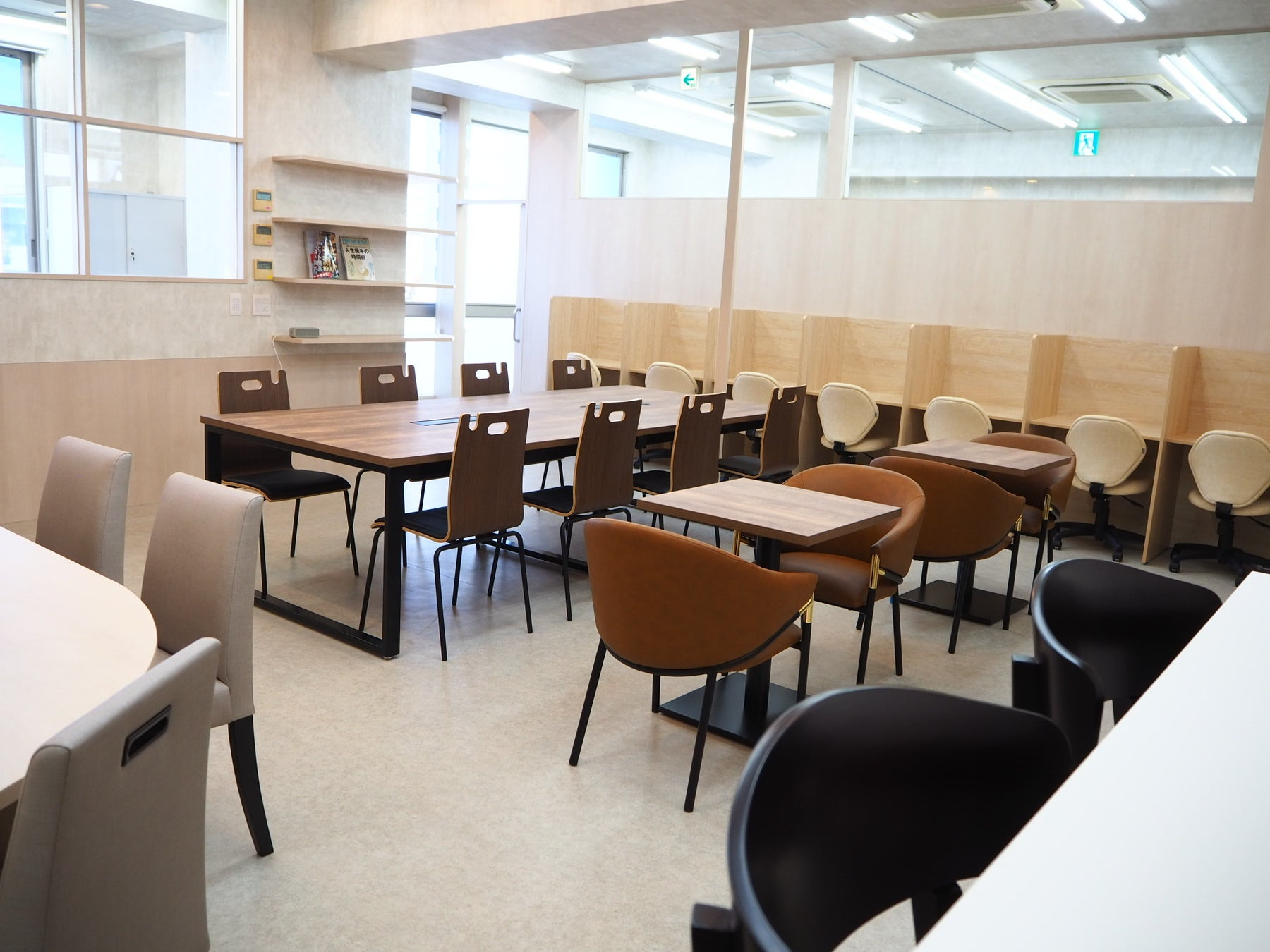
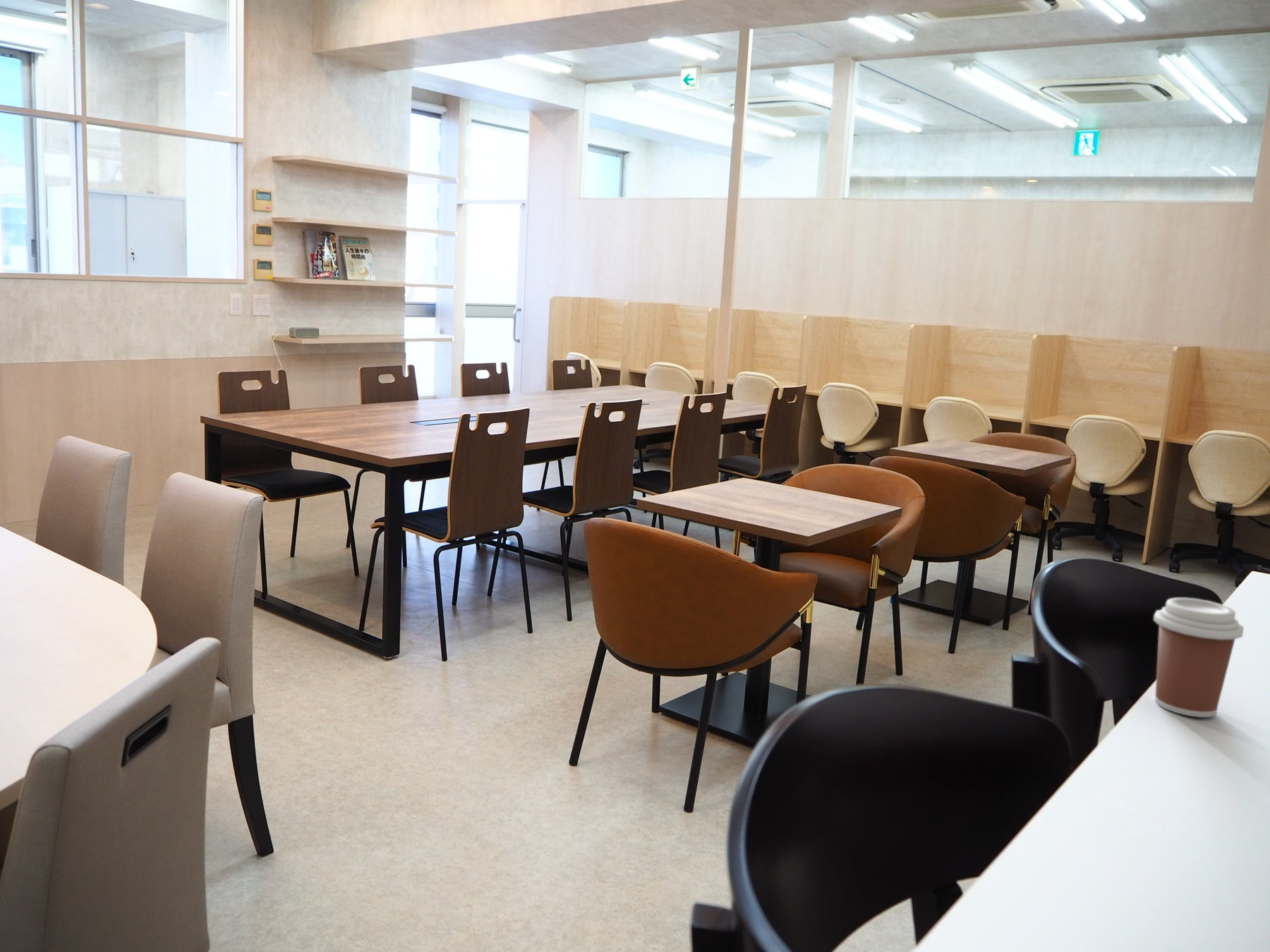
+ coffee cup (1192, 657)
